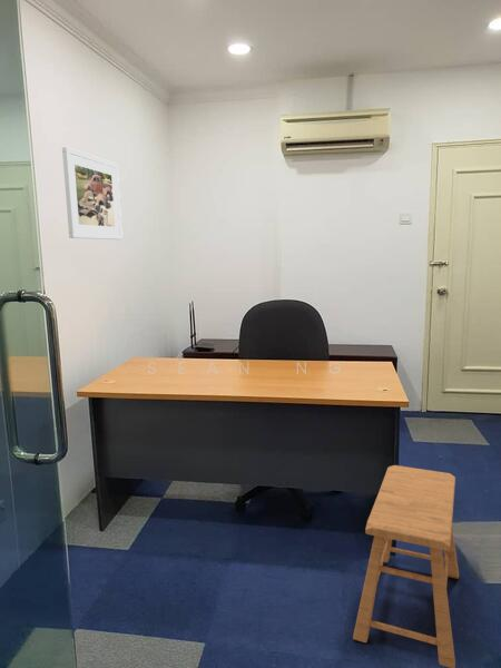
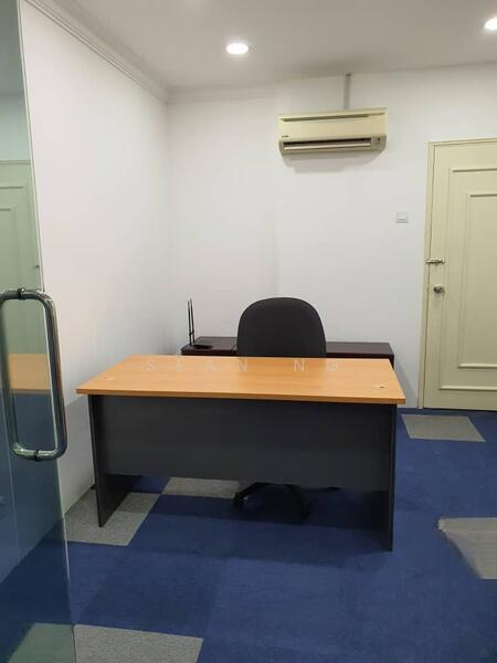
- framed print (95, 197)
- stool (411, 551)
